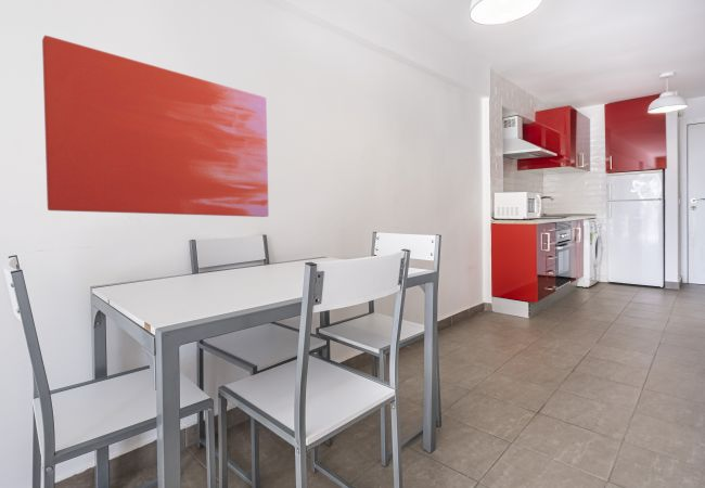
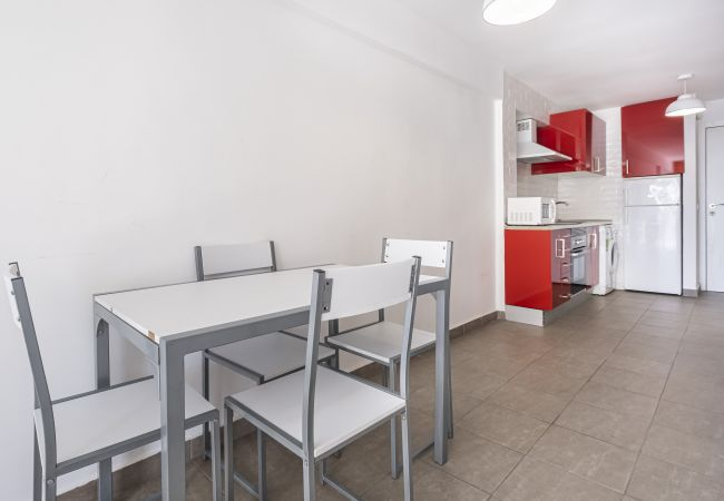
- wall art (176, 143)
